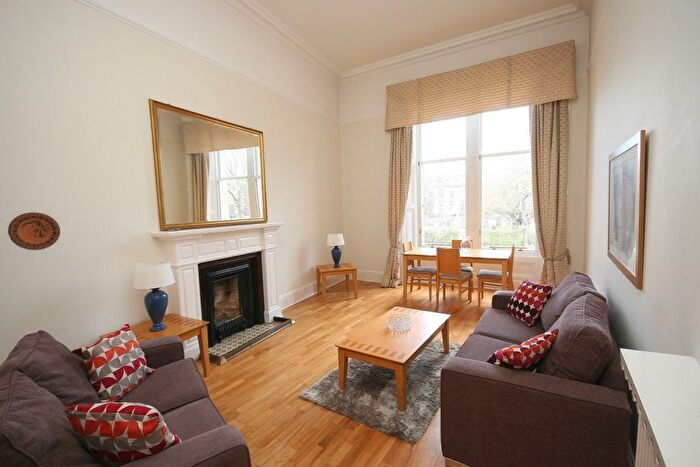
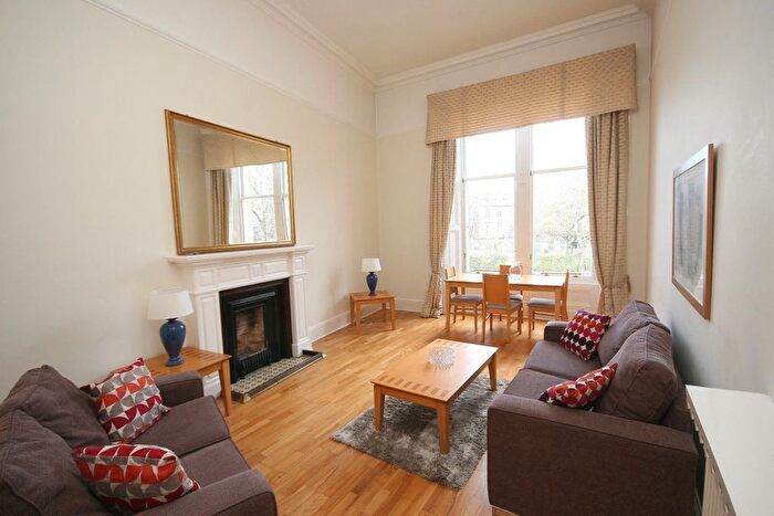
- decorative plate (35, 231)
